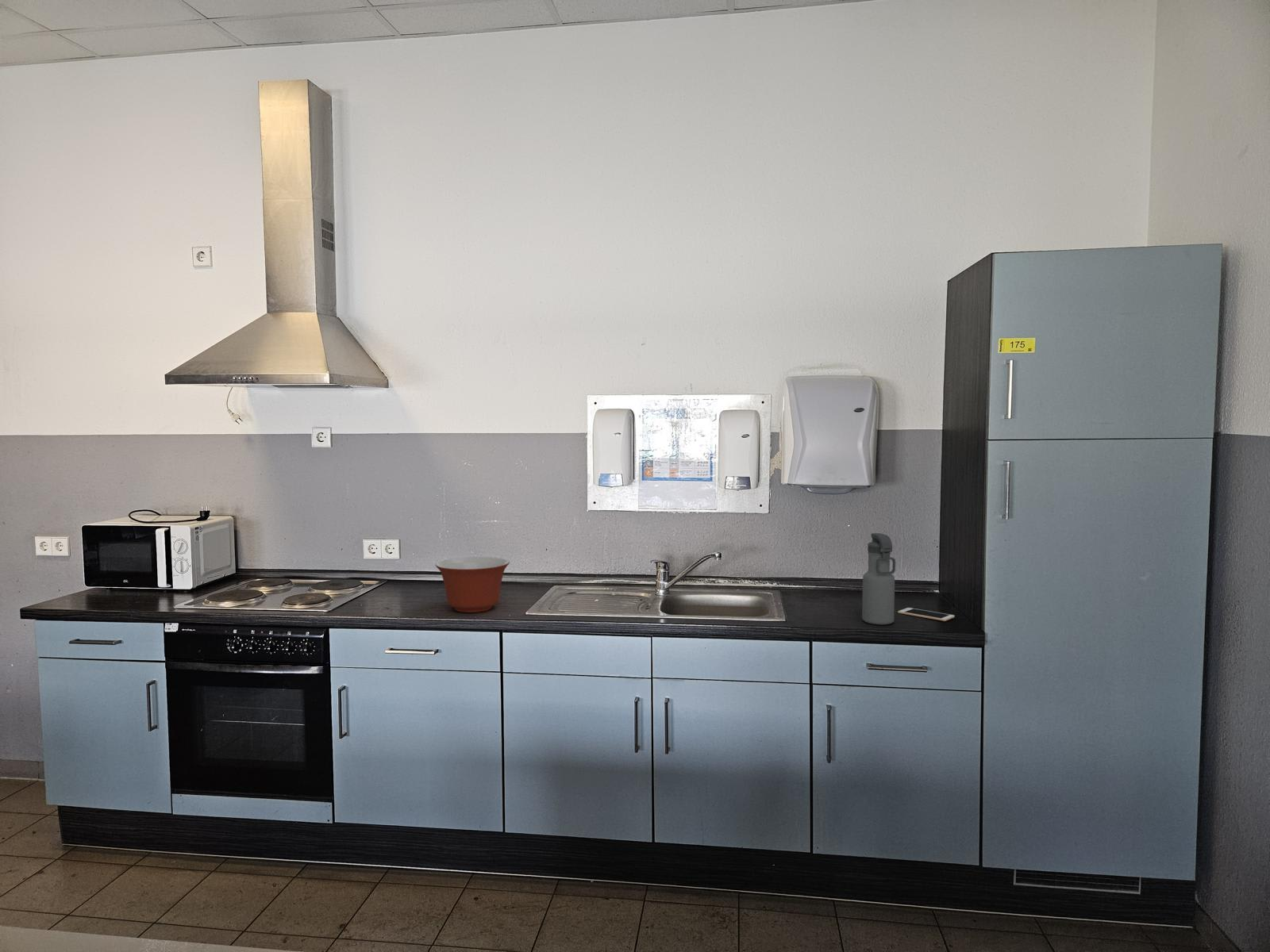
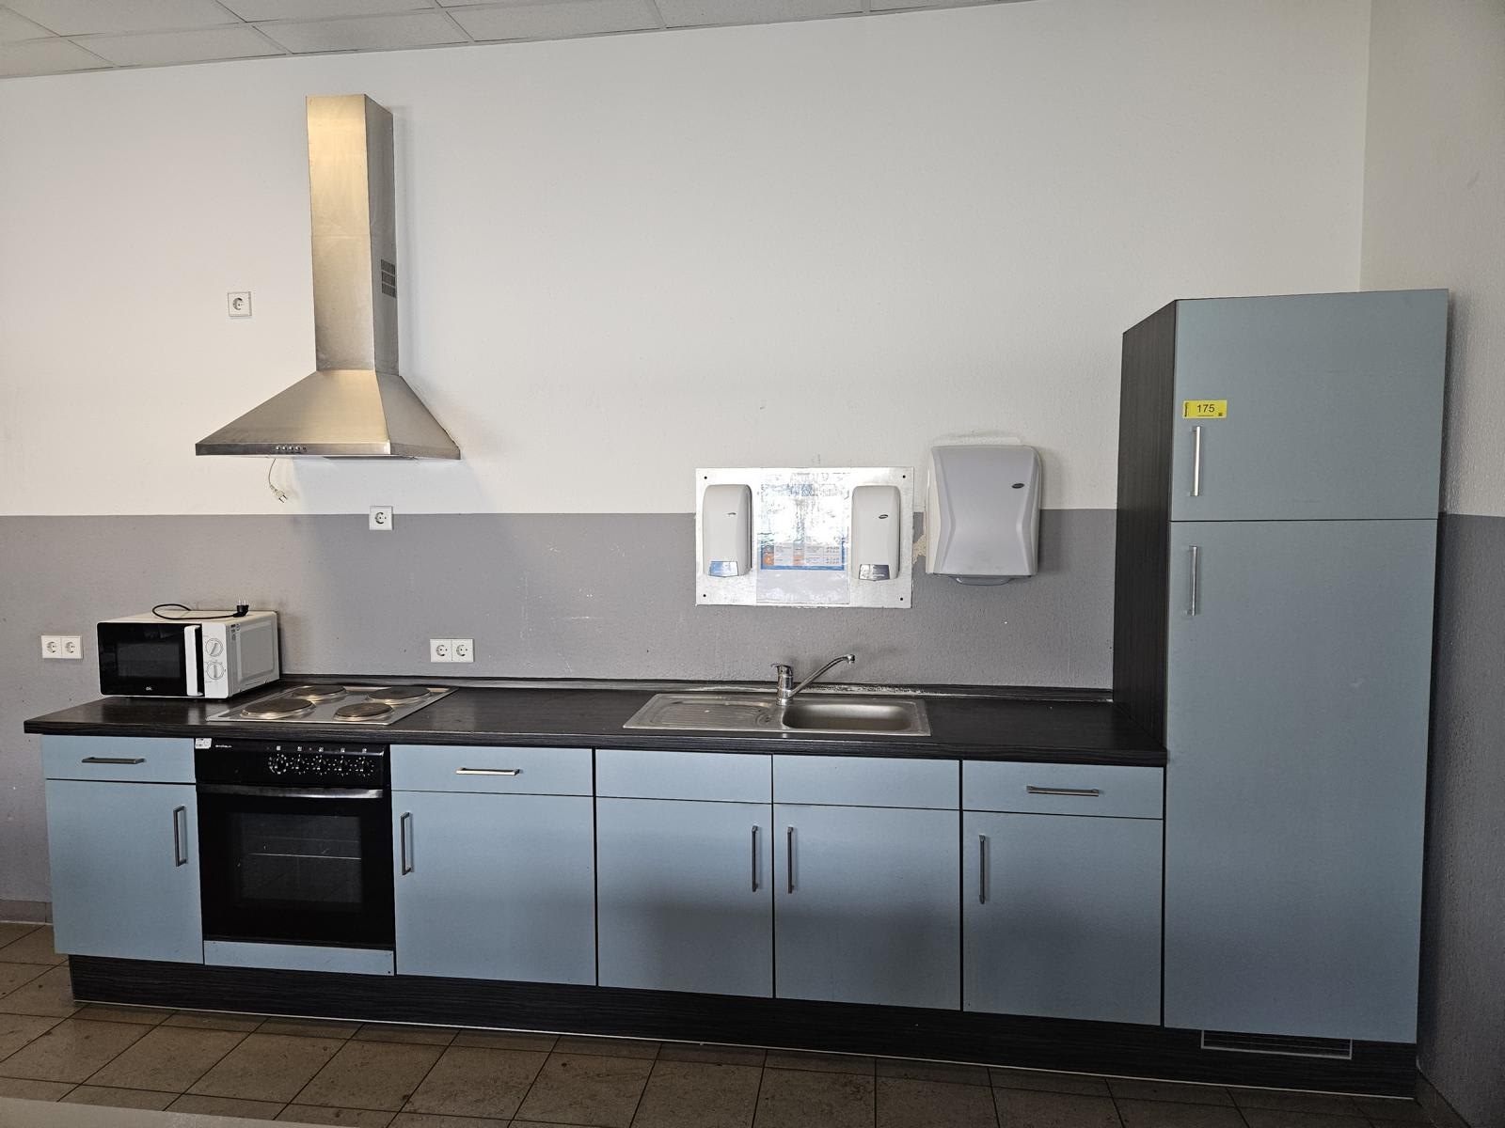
- mixing bowl (473, 585)
- water bottle (879, 578)
- cell phone (926, 614)
